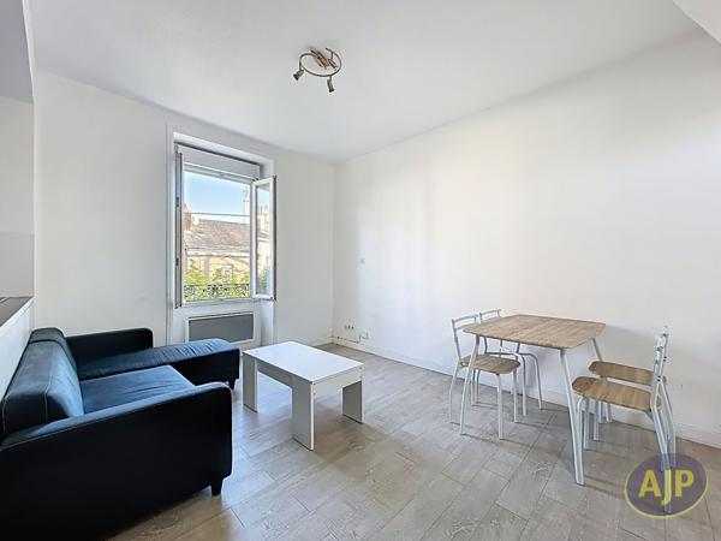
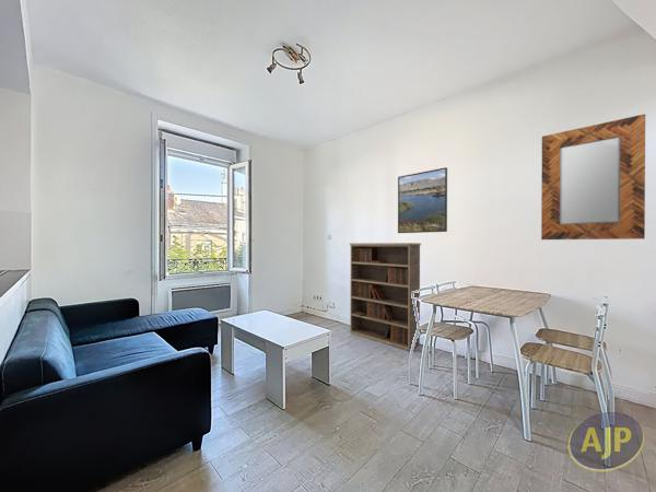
+ bookshelf (382, 291)
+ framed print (421, 202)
+ home mirror (588, 183)
